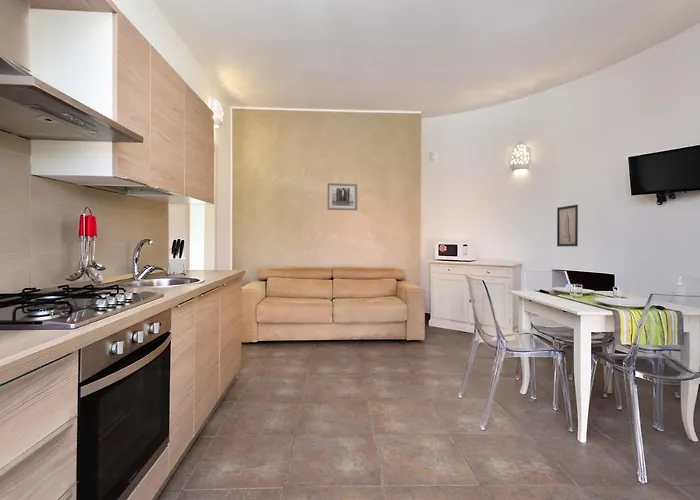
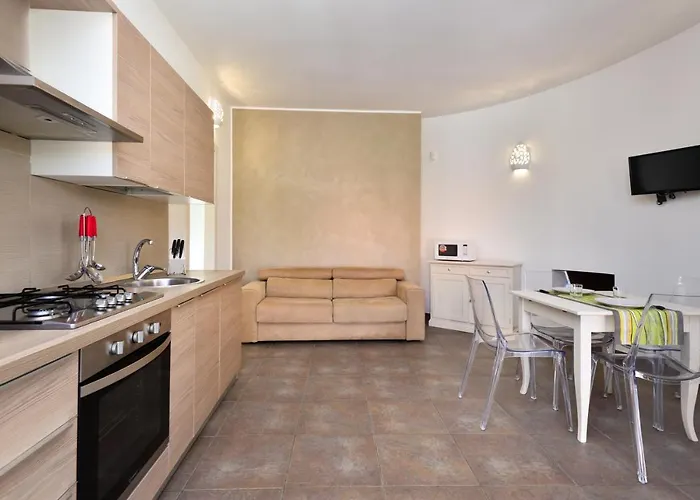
- wall art (342, 196)
- wall art (567, 226)
